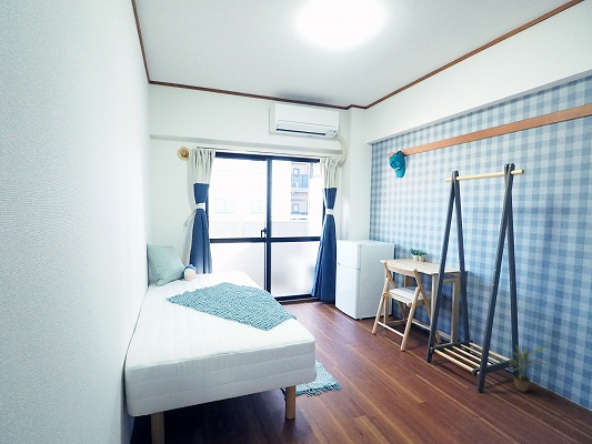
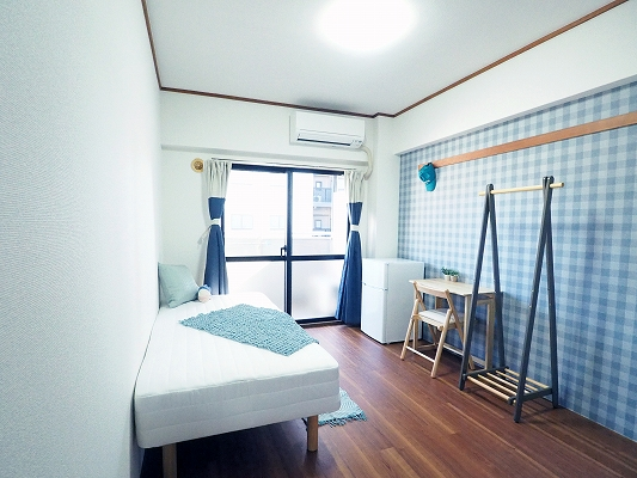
- potted plant (522, 367)
